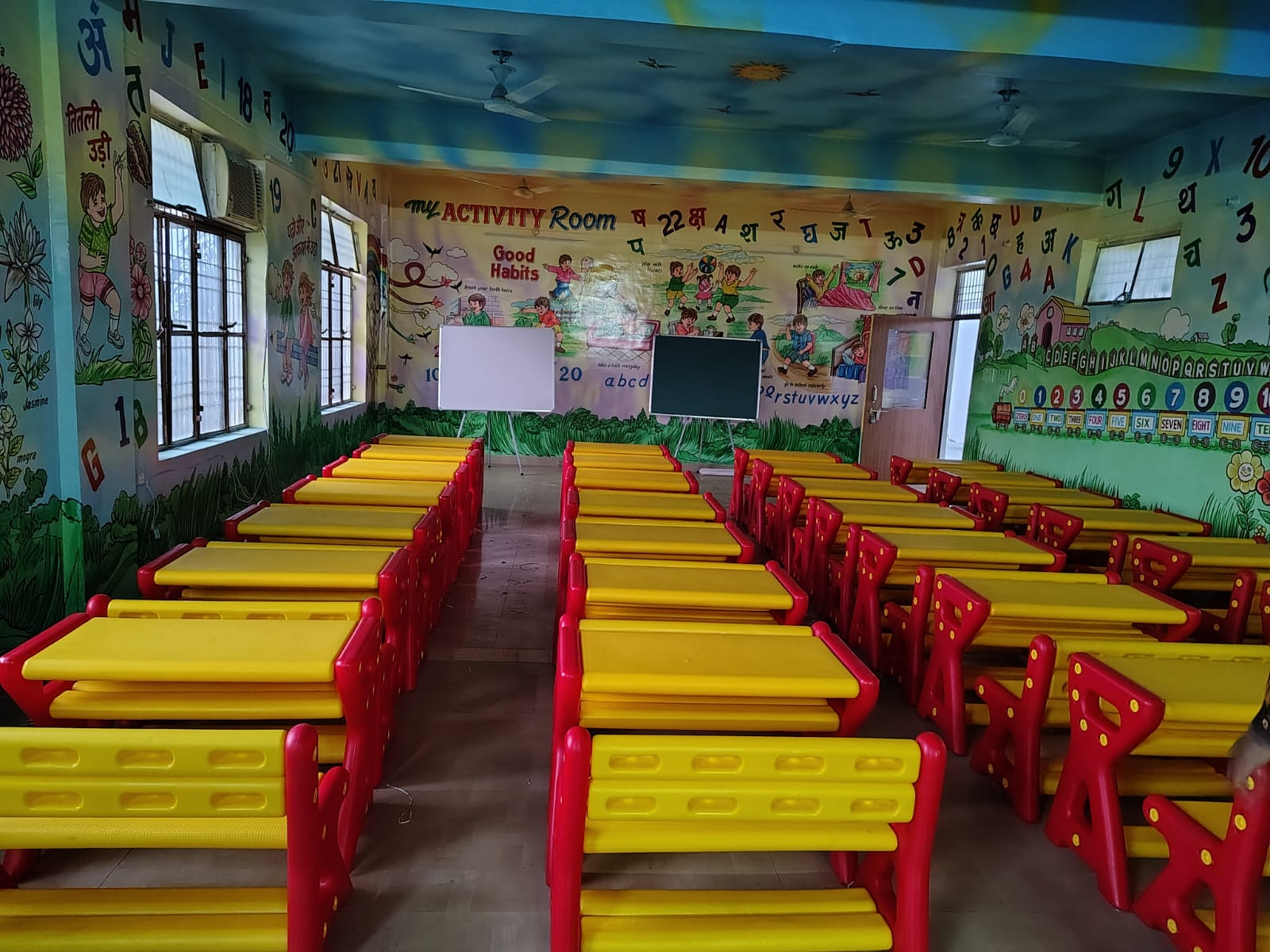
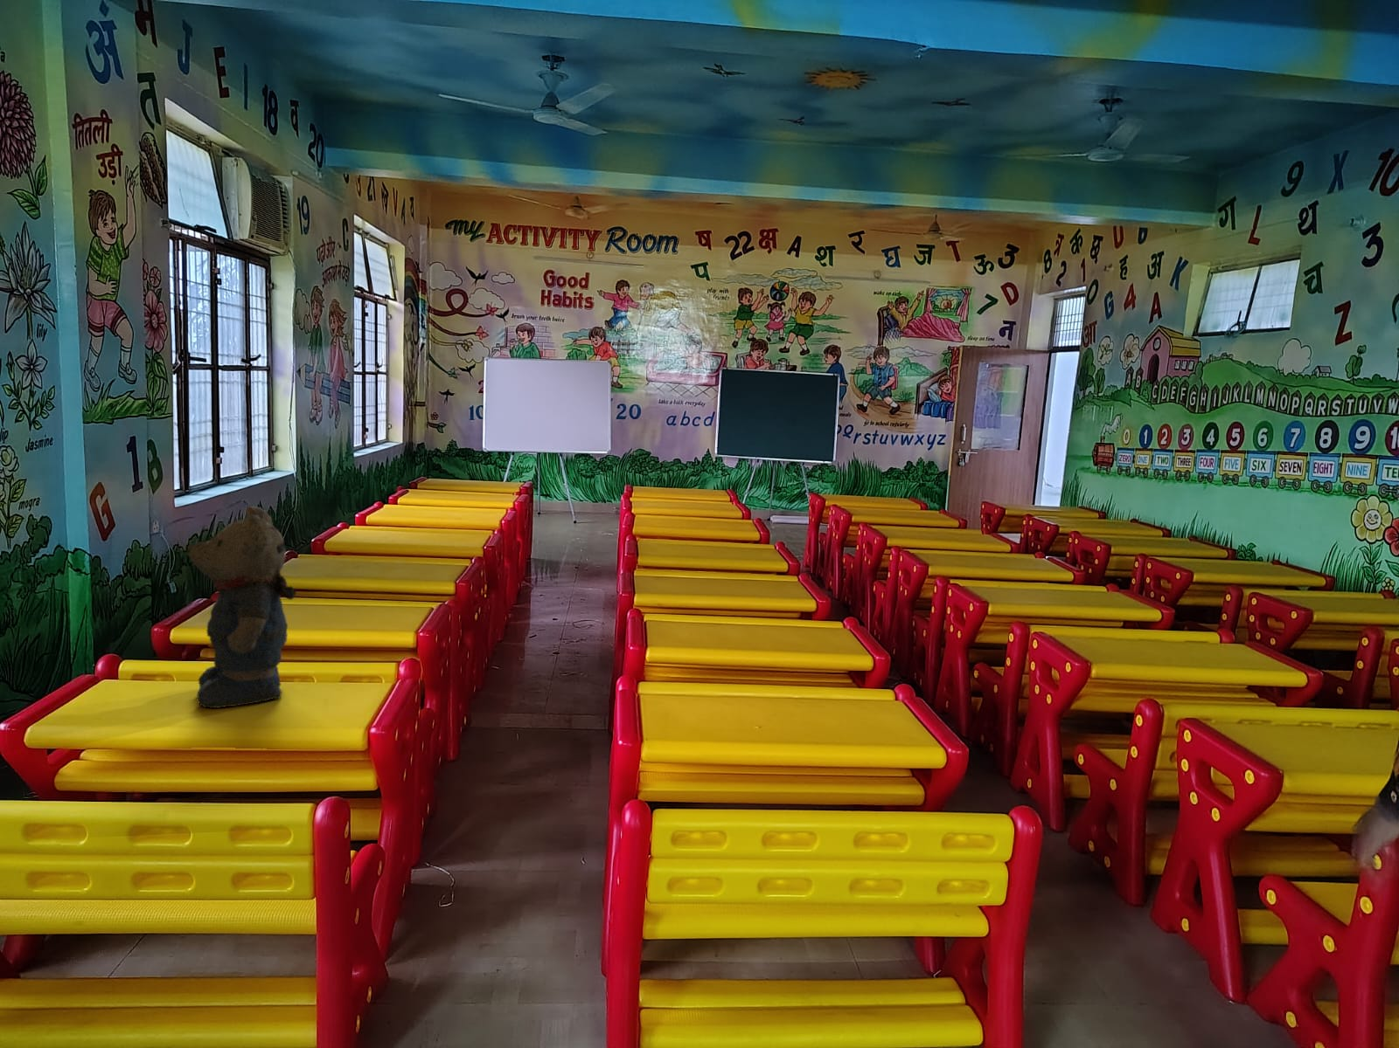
+ teddy bear (248, 602)
